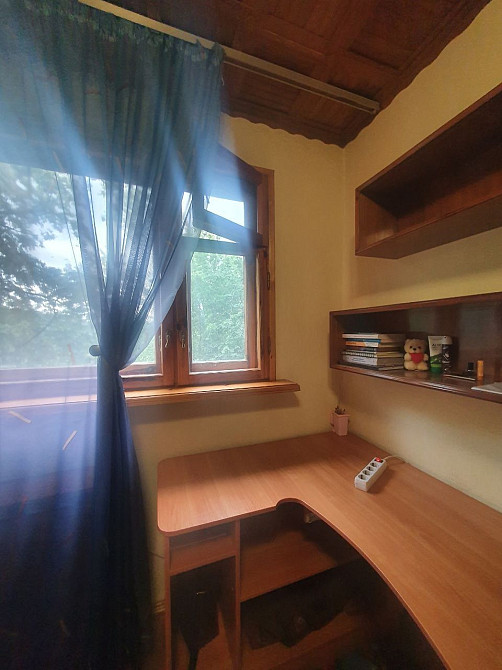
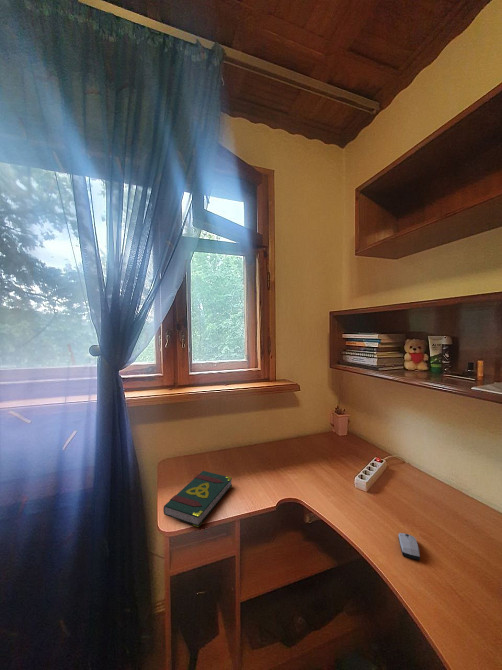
+ computer mouse (408, 543)
+ book (200, 494)
